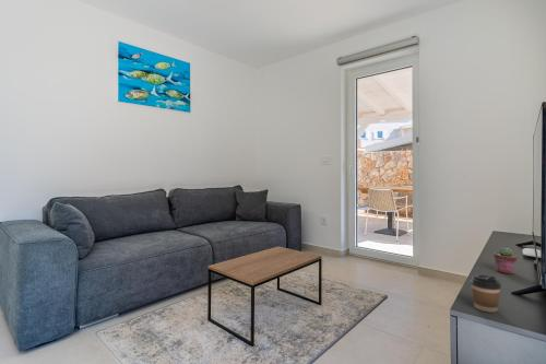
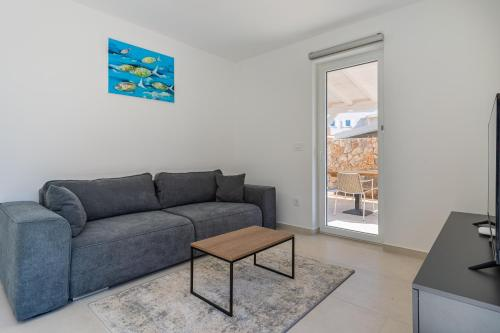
- potted succulent (505, 259)
- coffee cup (485, 291)
